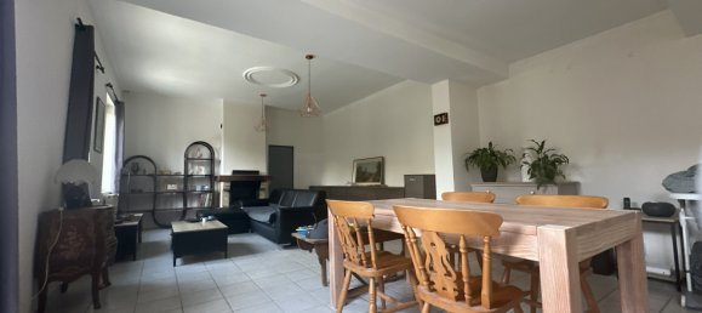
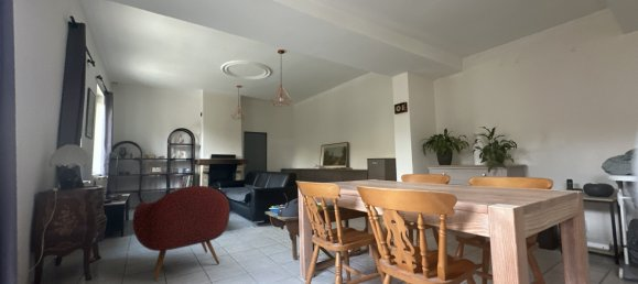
+ armchair (185, 226)
